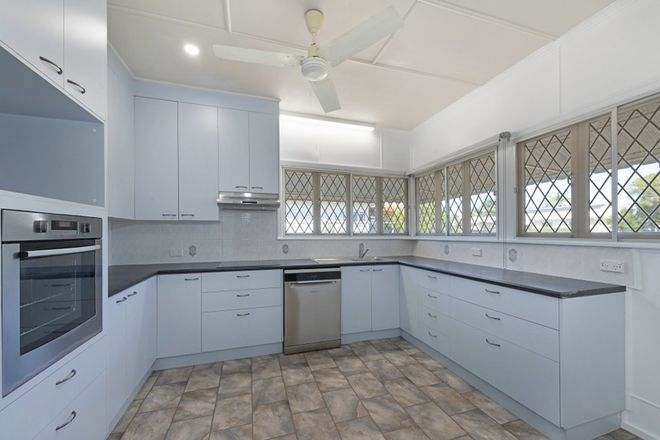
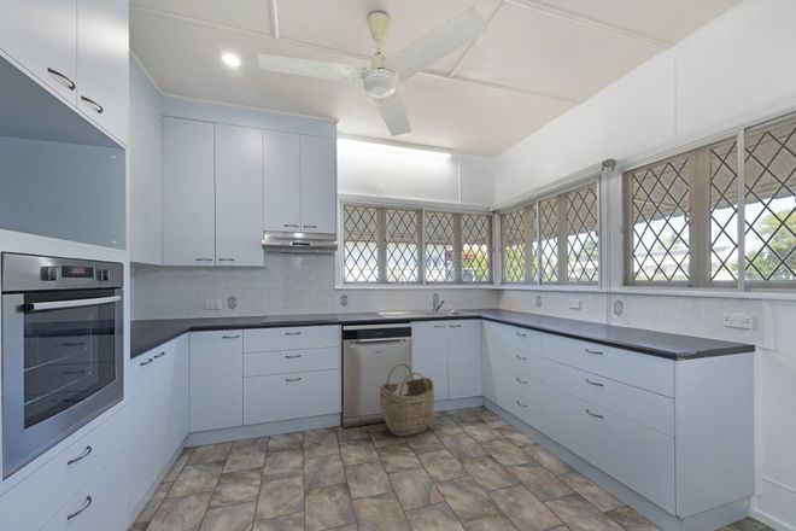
+ woven basket (406, 398)
